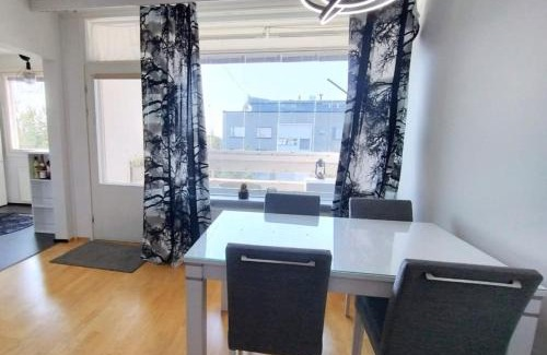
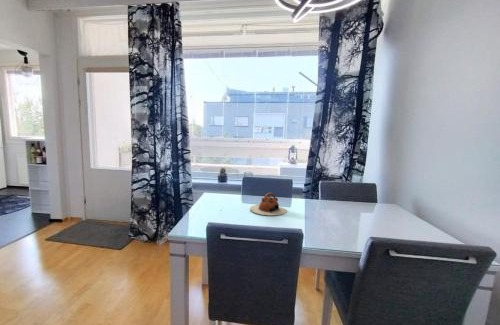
+ teapot (268, 201)
